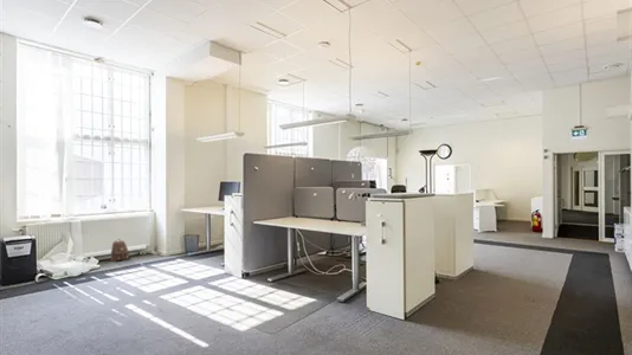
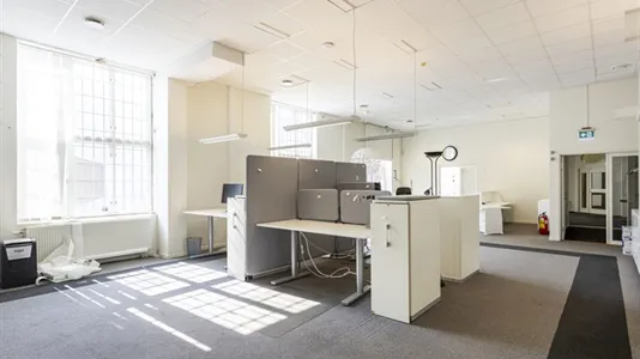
- backpack (120, 248)
